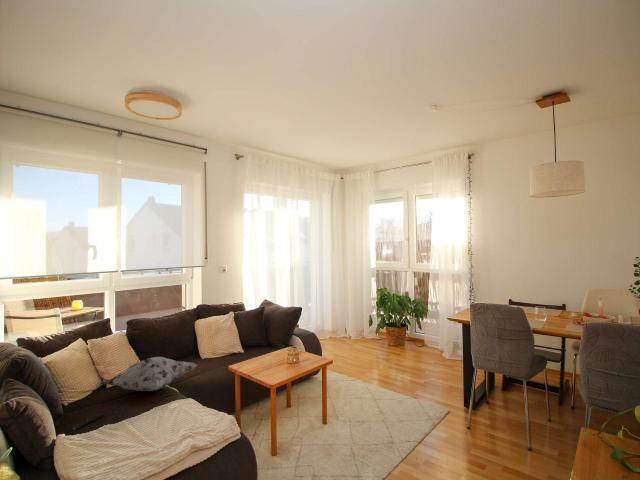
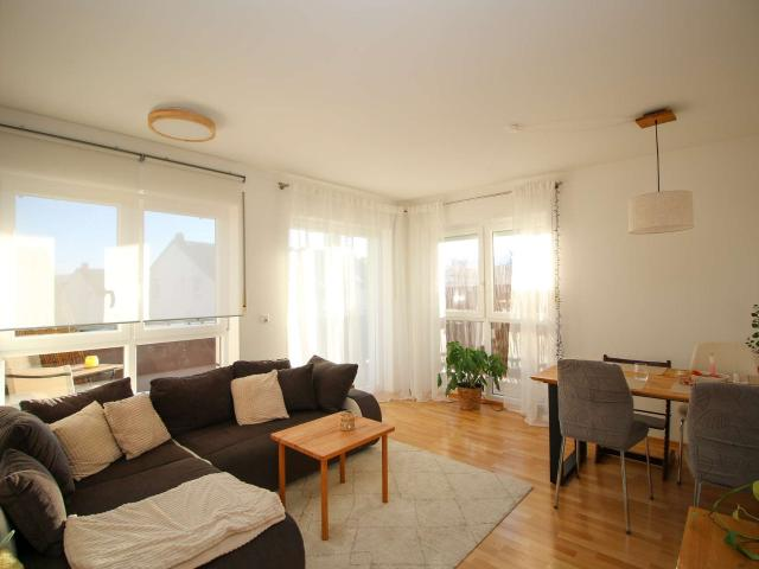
- remote control (88, 421)
- decorative pillow (151, 373)
